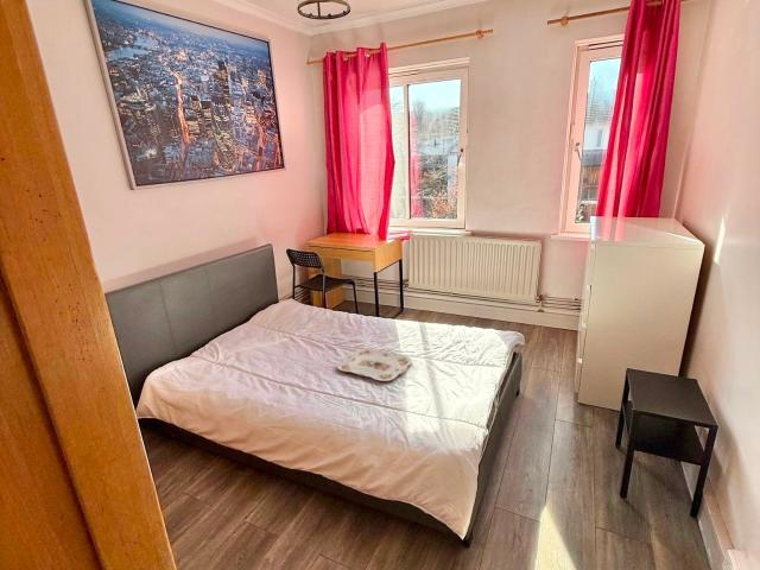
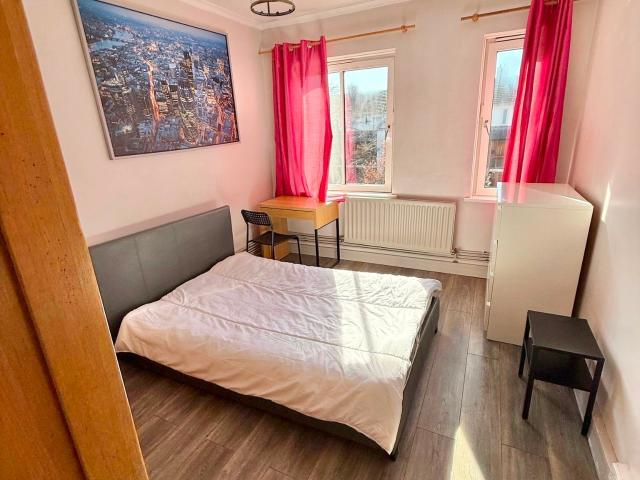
- serving tray (374, 363)
